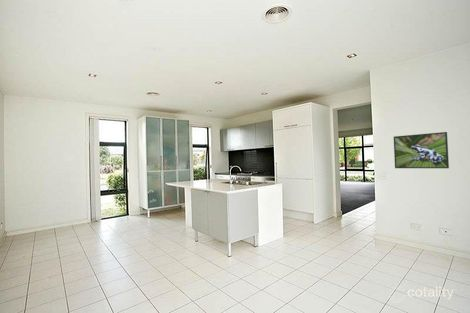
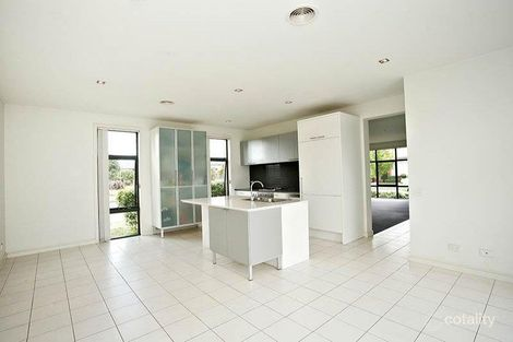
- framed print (419, 151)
